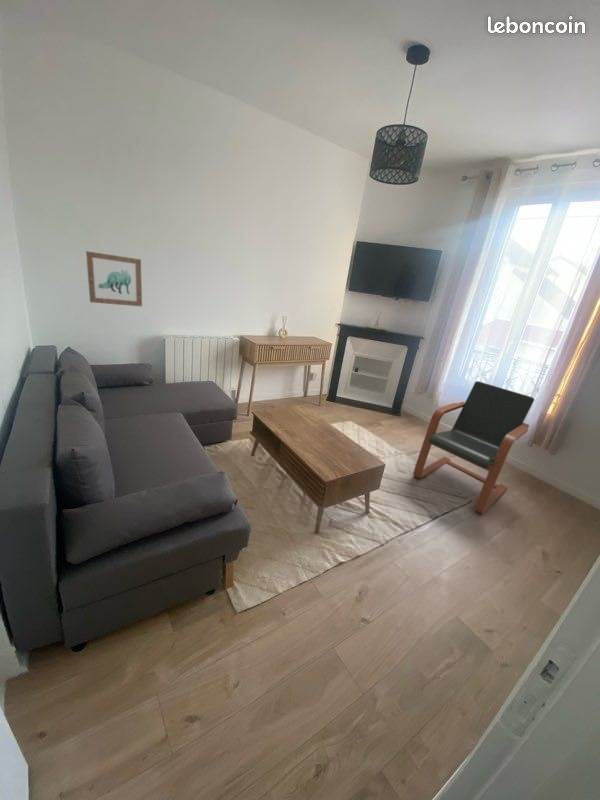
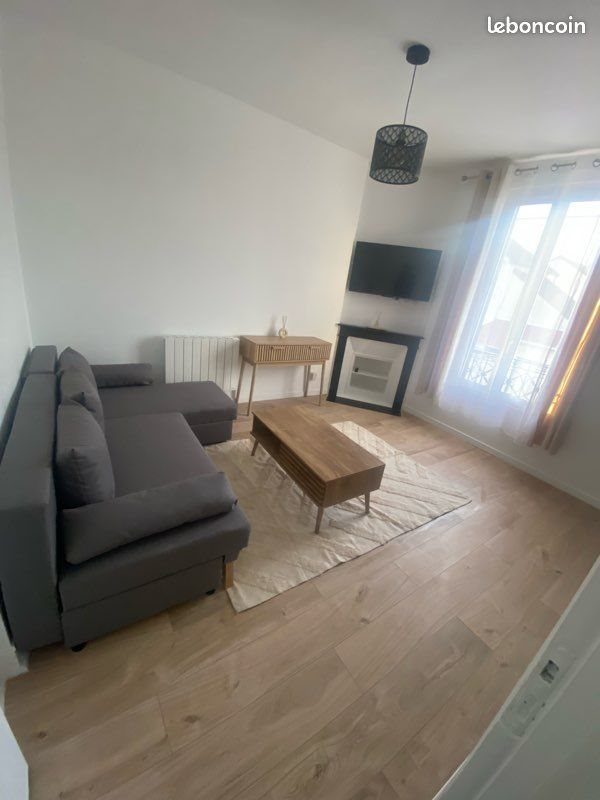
- wall art (115, 280)
- armchair (473, 441)
